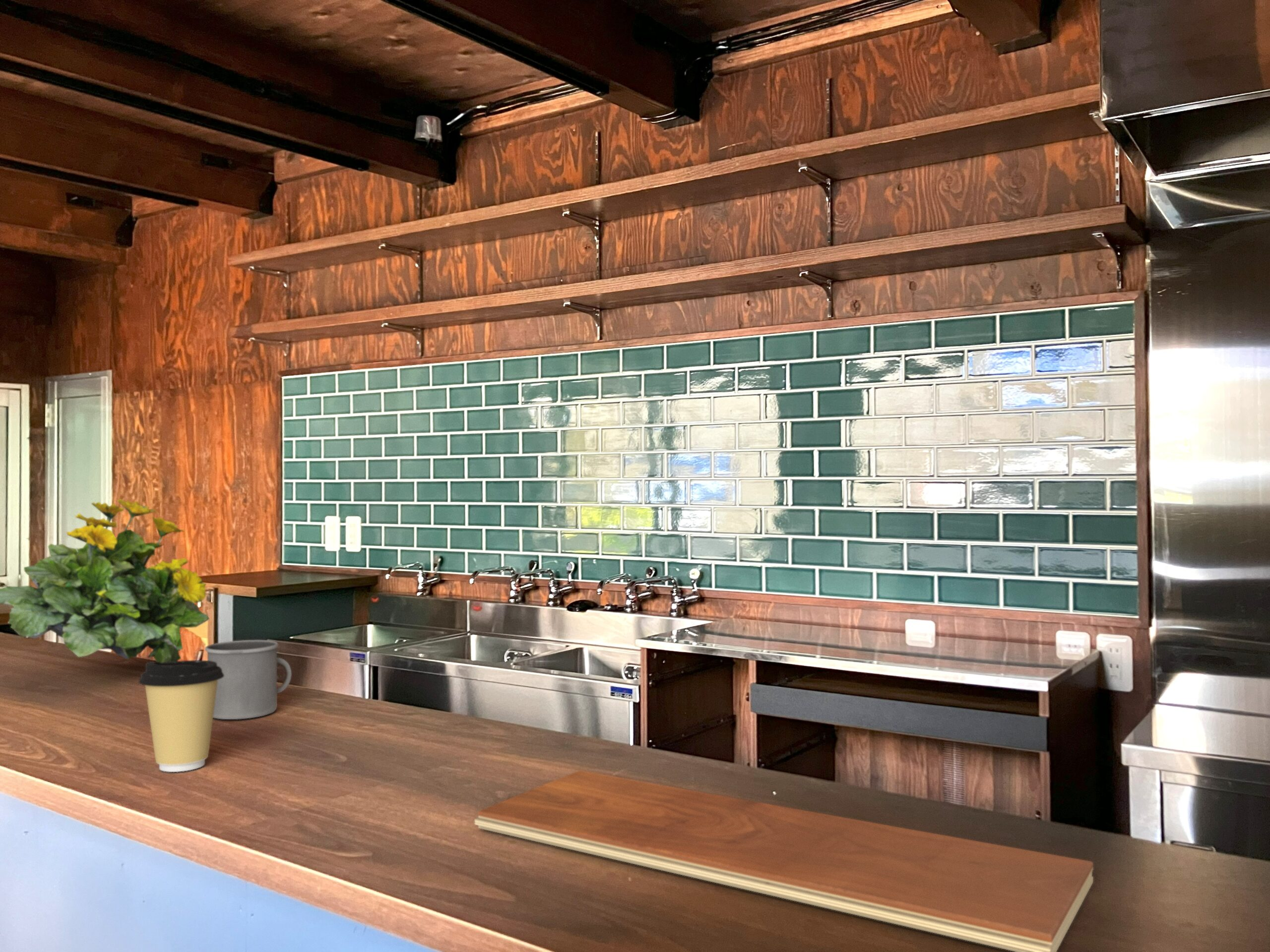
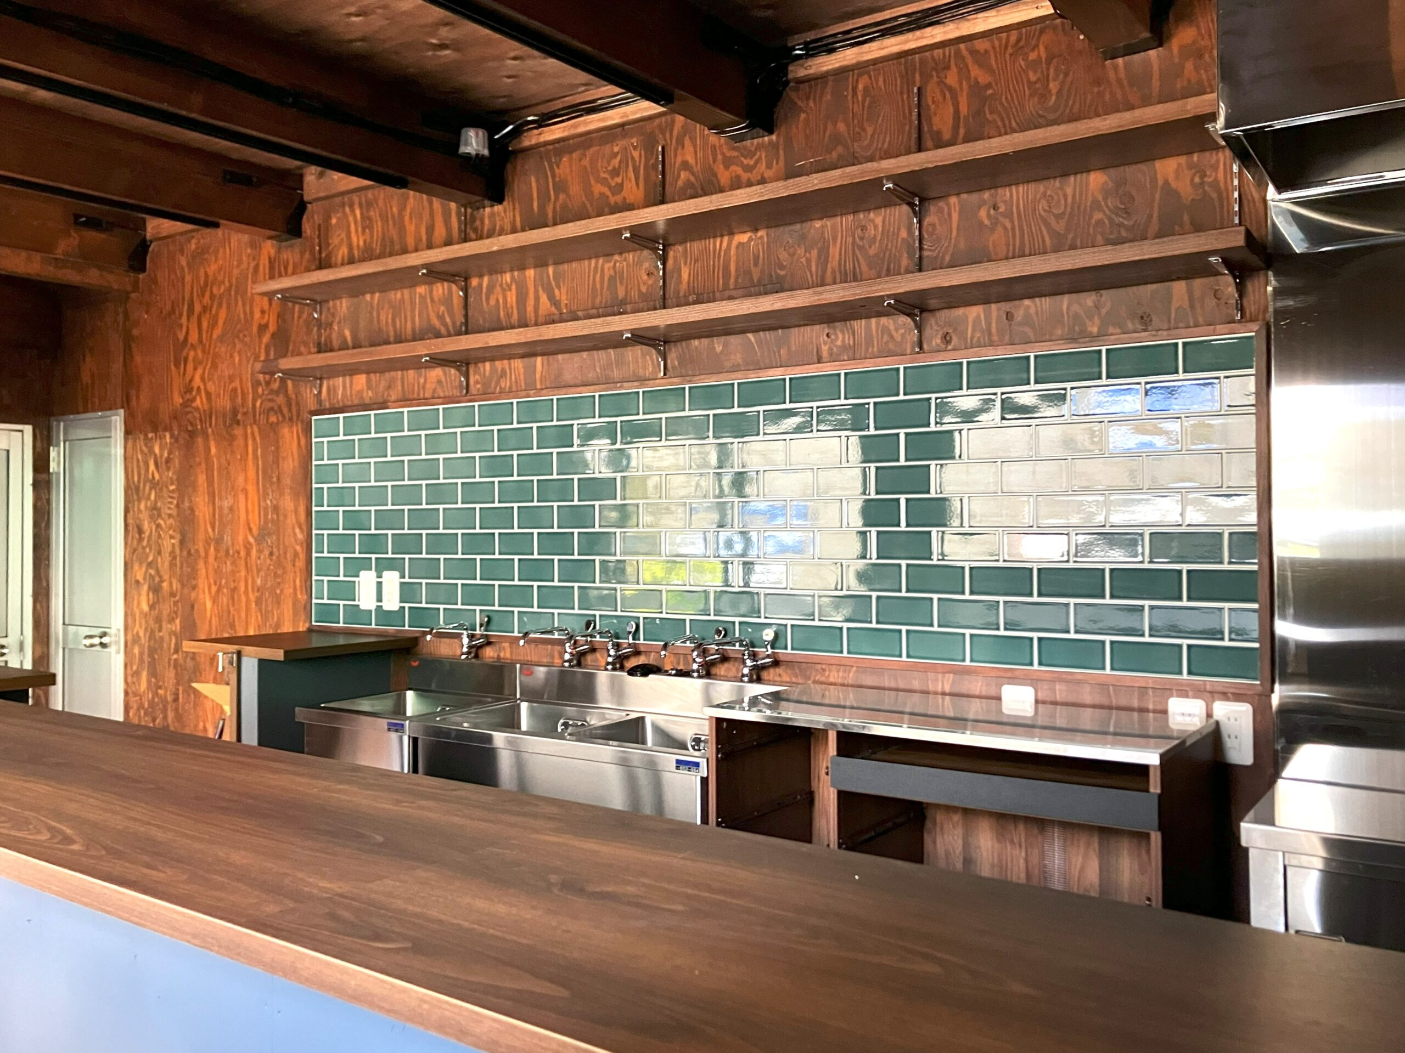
- chopping board (761, 844)
- flowering plant (103, 588)
- coffee cup (182, 713)
- mug (251, 677)
